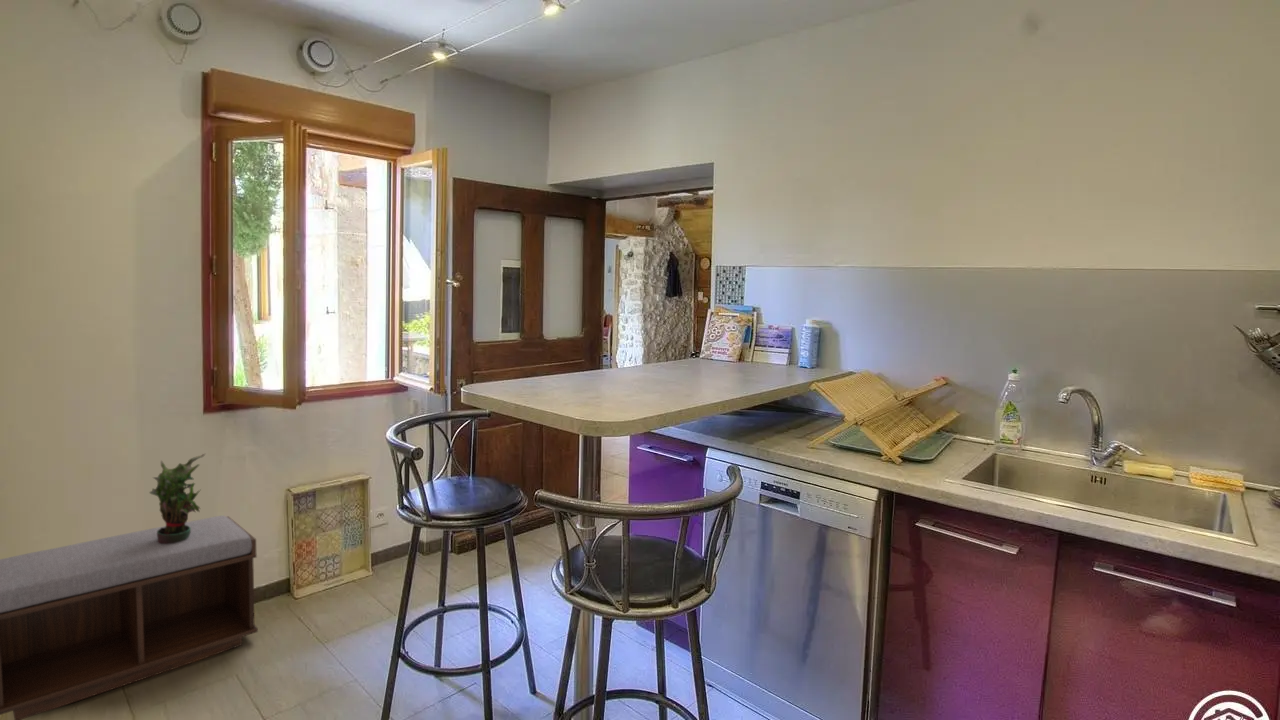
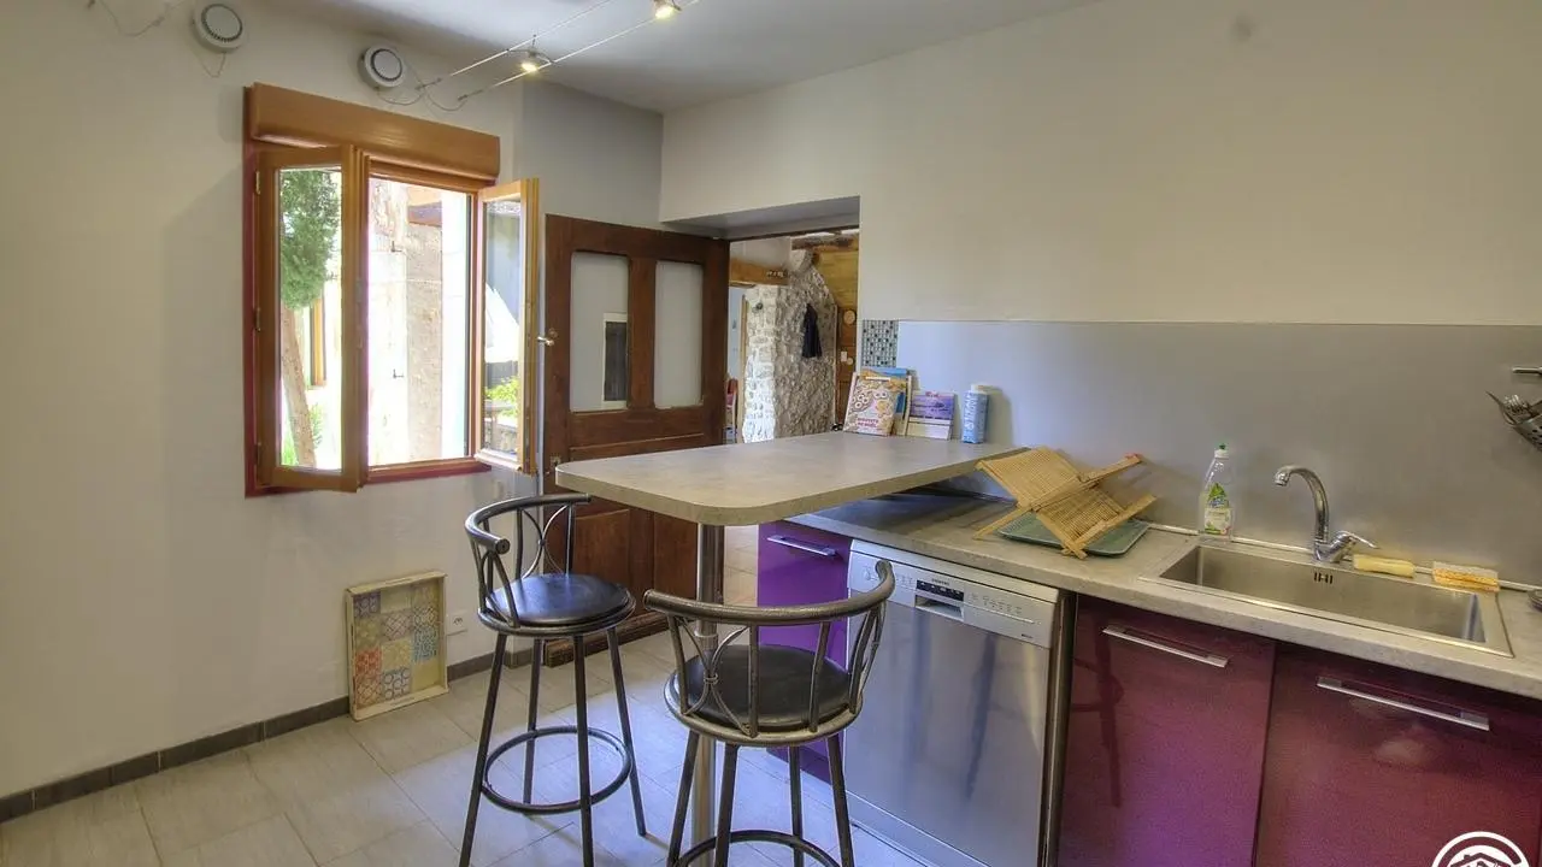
- bench (129, 604)
- potted plant (181, 497)
